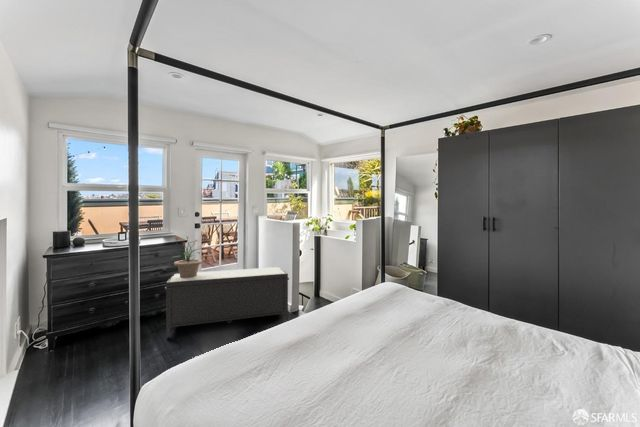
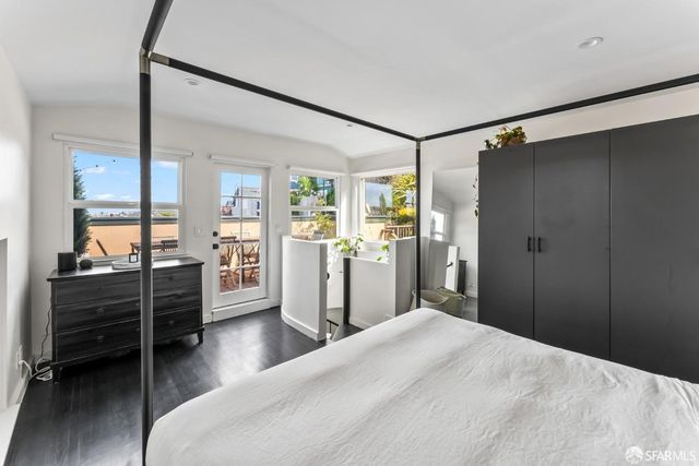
- bench (230, 297)
- potted plant (186, 255)
